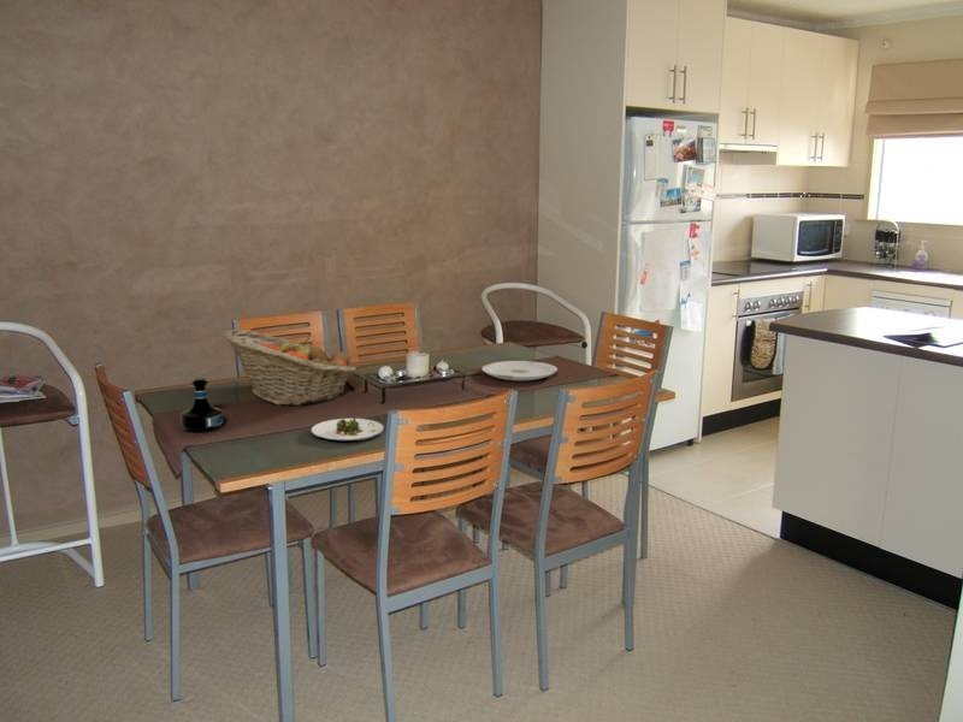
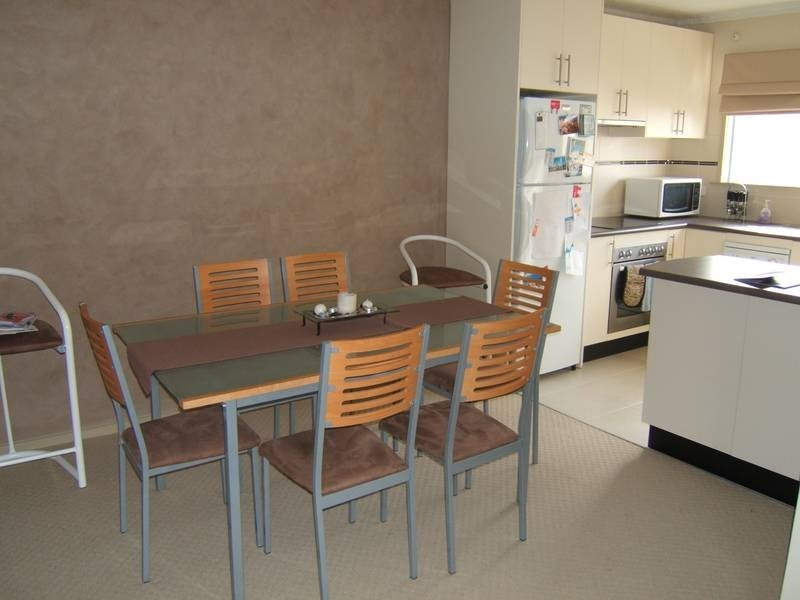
- fruit basket (290, 362)
- salad plate (348, 425)
- tequila bottle (201, 403)
- plate (519, 371)
